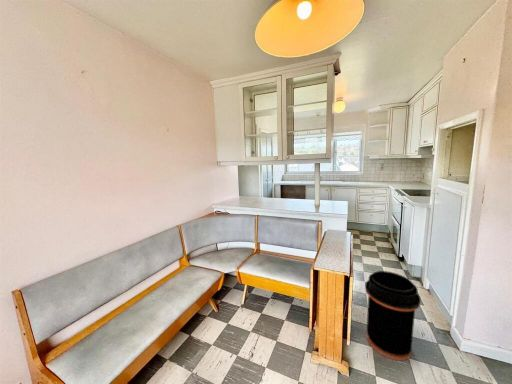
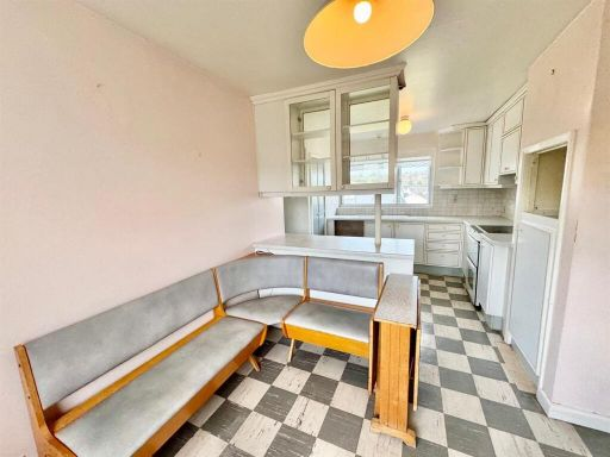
- trash can (389, 311)
